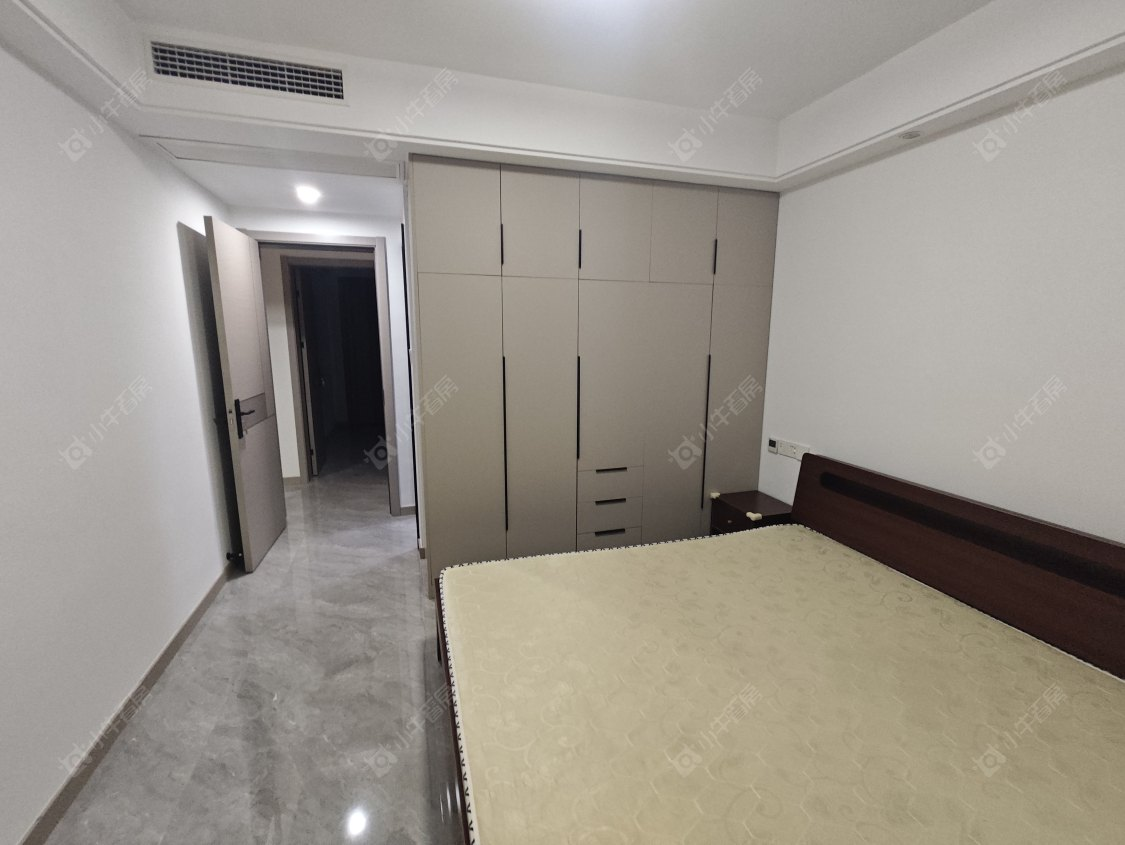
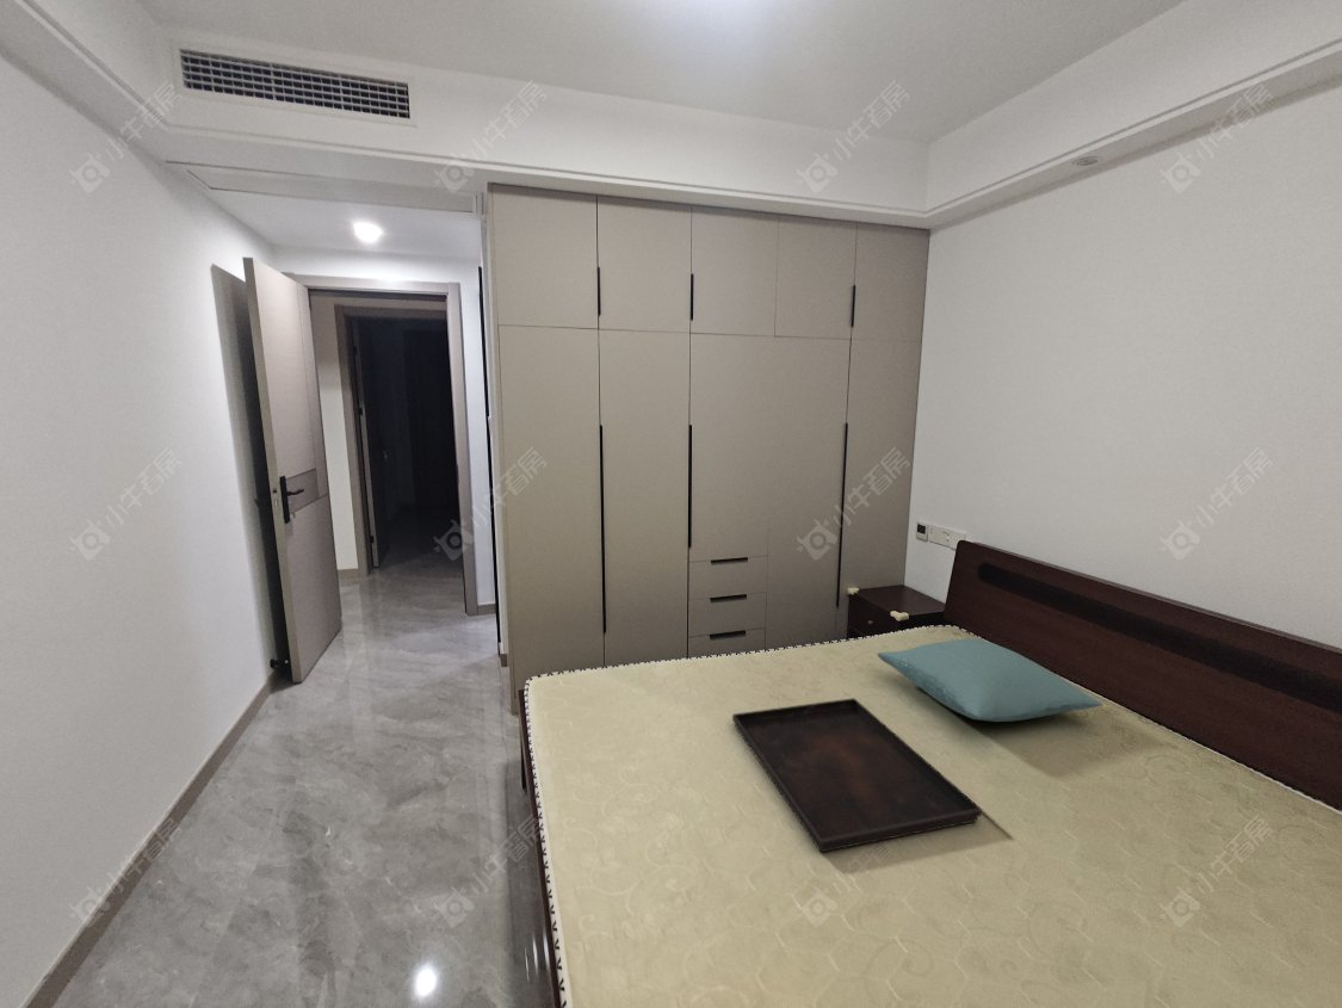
+ pillow (981, 675)
+ serving tray (840, 761)
